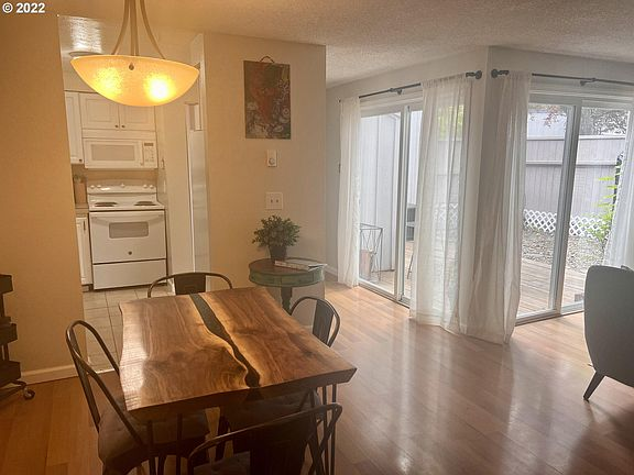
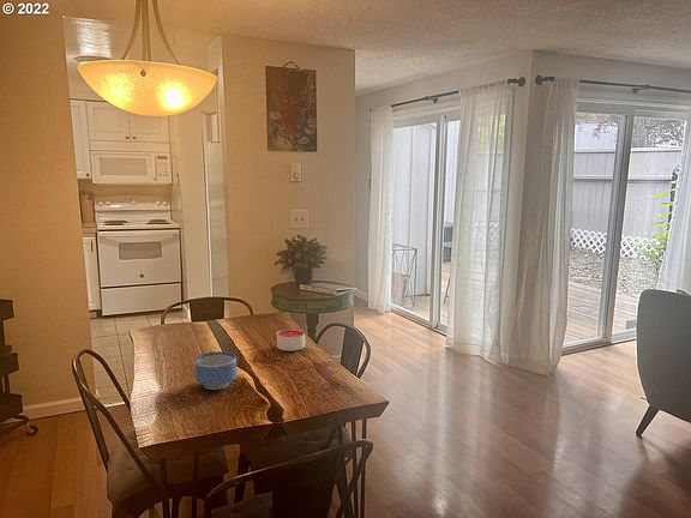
+ bowl (216, 371)
+ candle (290, 338)
